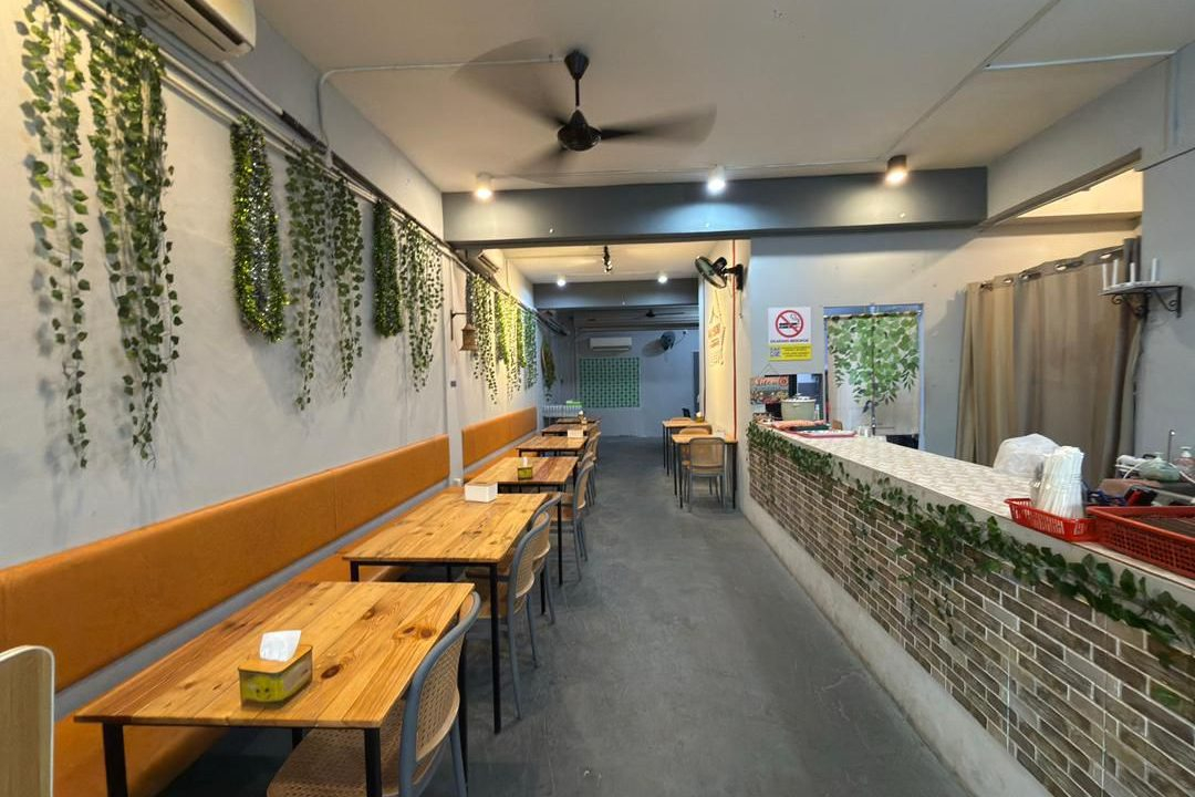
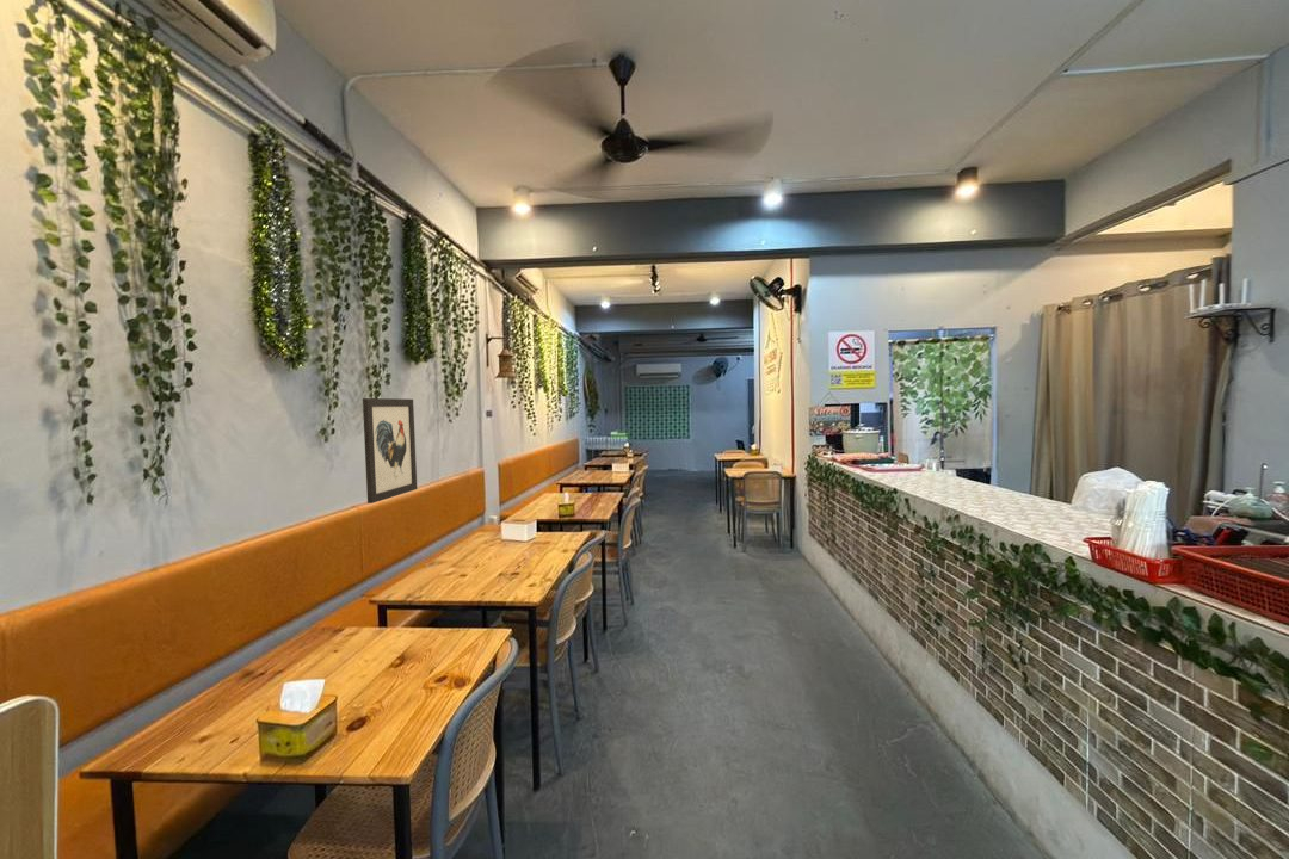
+ wall art (391, 447)
